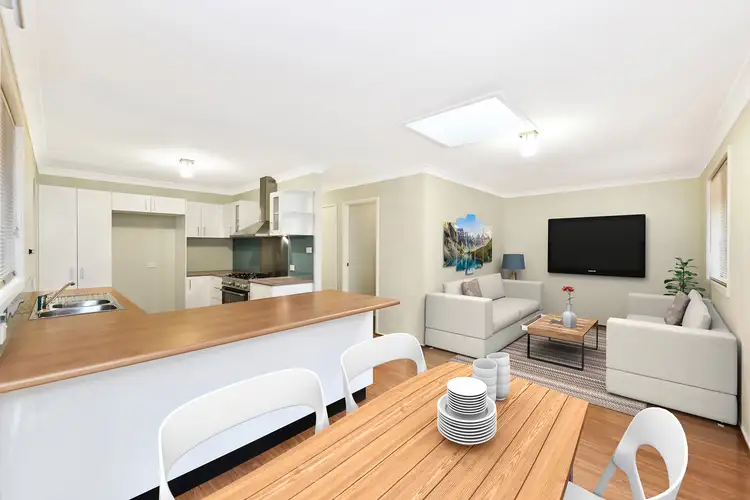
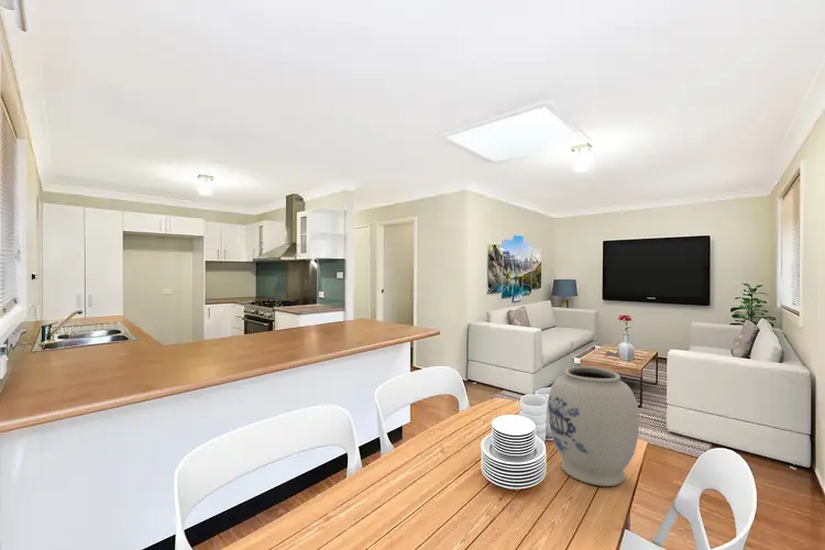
+ vase (591, 420)
